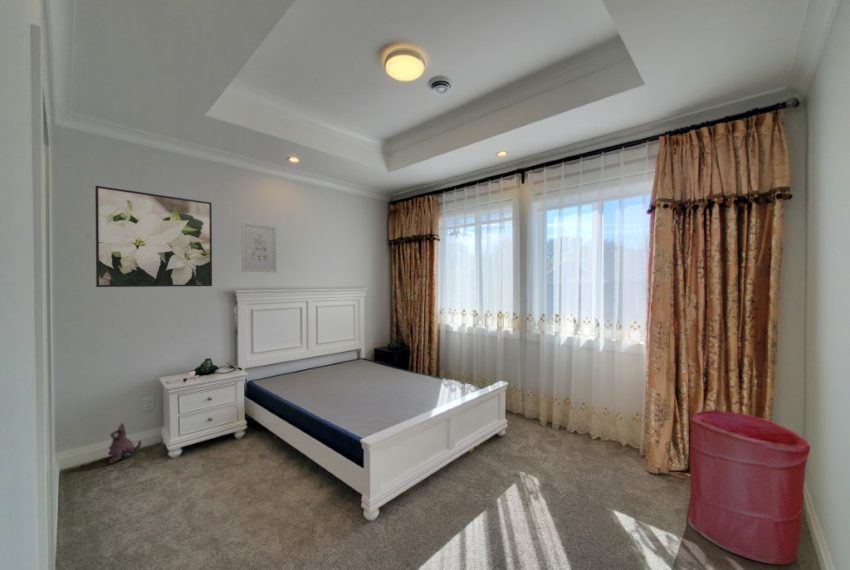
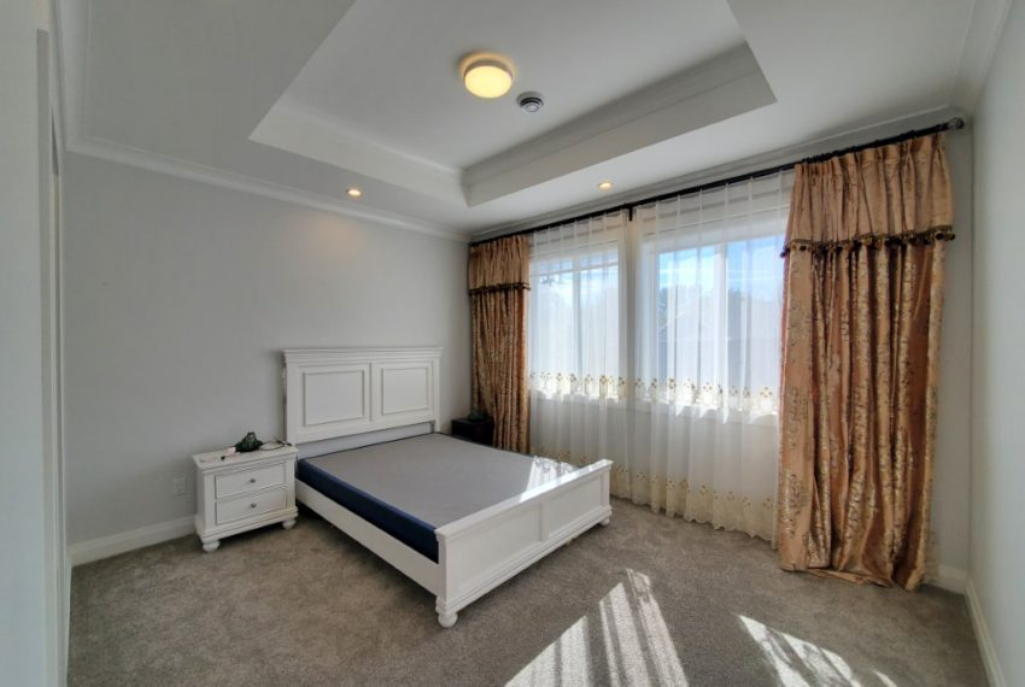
- plush toy (125, 440)
- laundry hamper (743, 478)
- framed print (159, 240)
- wall art (259, 248)
